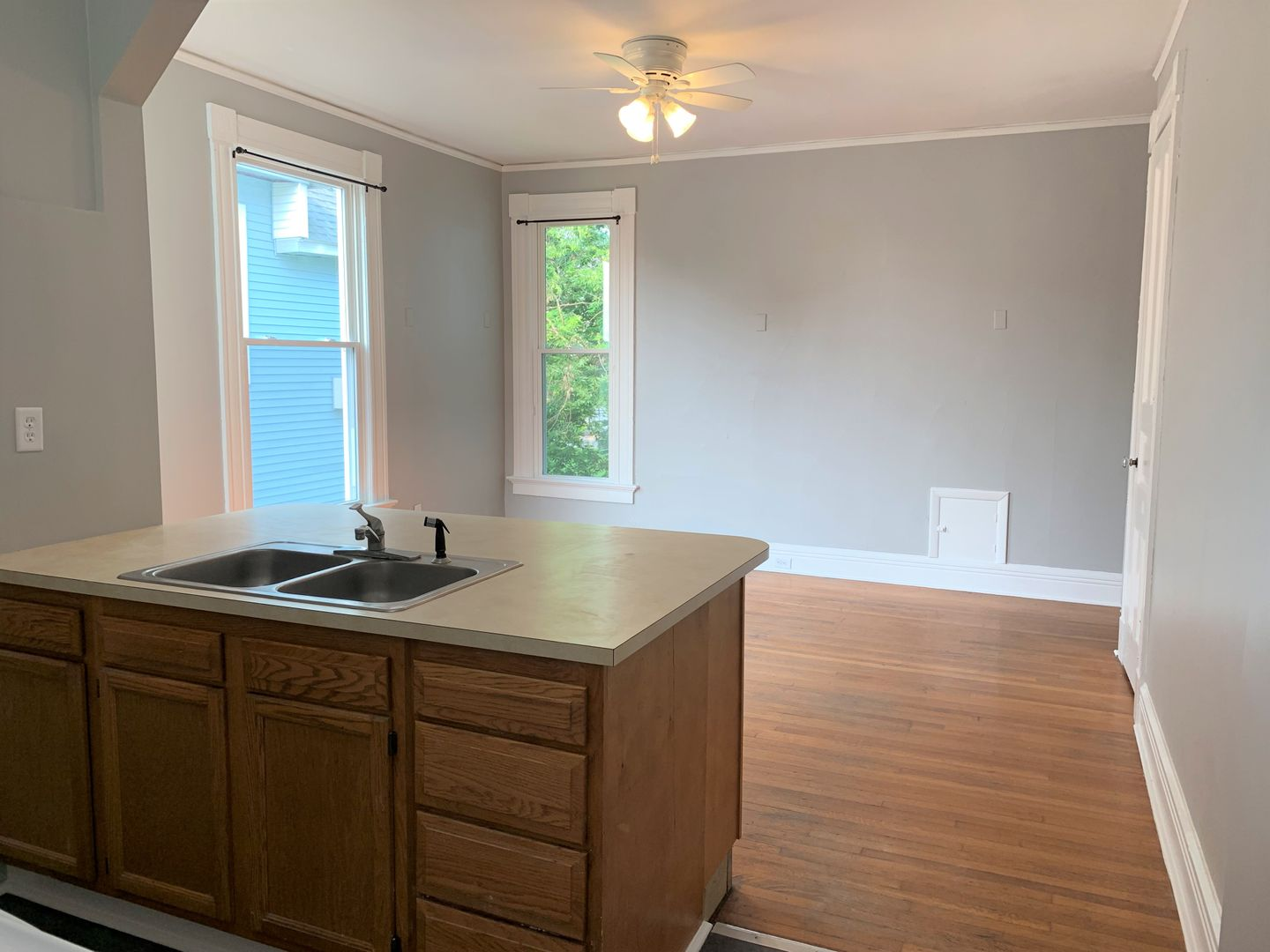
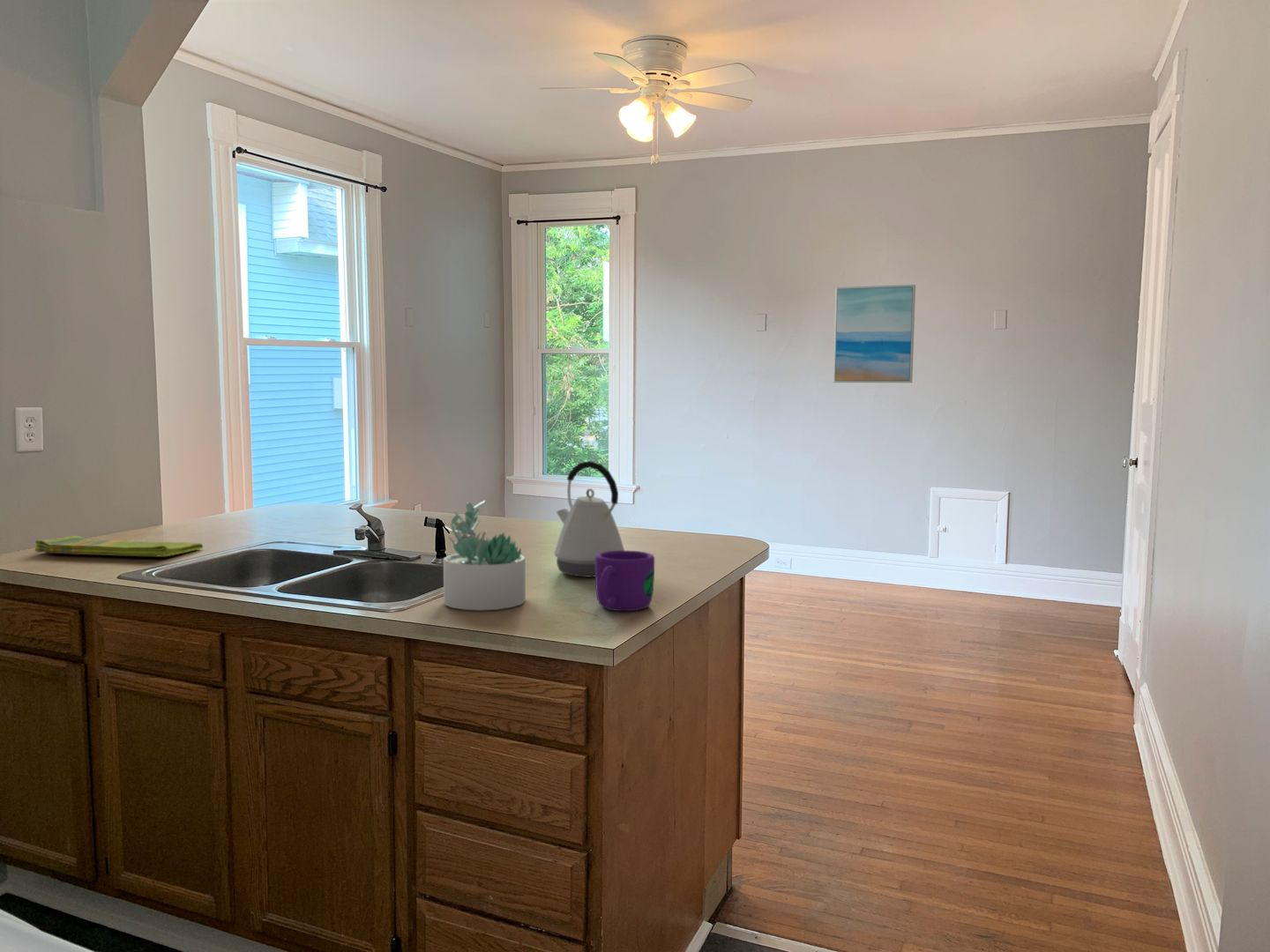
+ kettle (587, 517)
+ mug (618, 583)
+ wall art (873, 334)
+ dish towel (120, 545)
+ succulent plant (486, 550)
